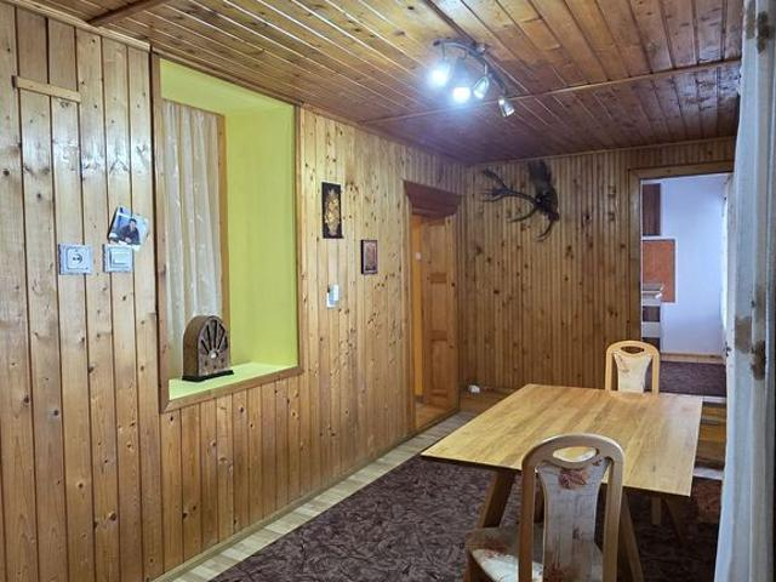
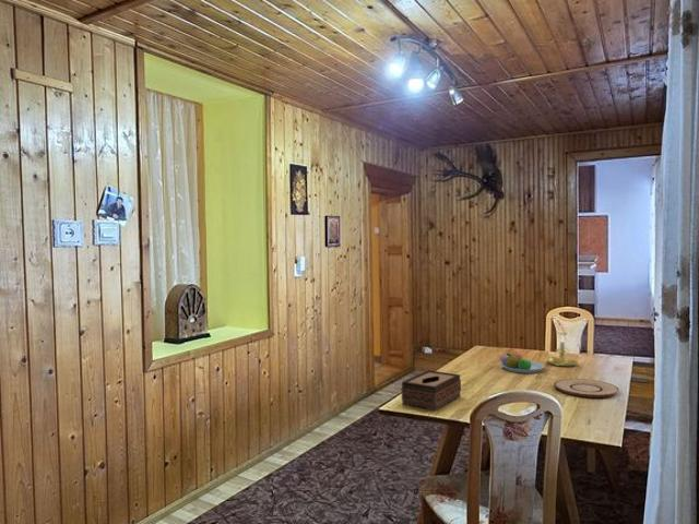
+ plate (585, 388)
+ fruit bowl (521, 360)
+ tissue box (431, 389)
+ candle holder (560, 348)
